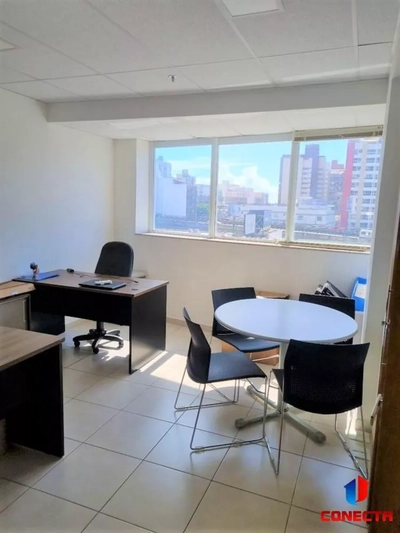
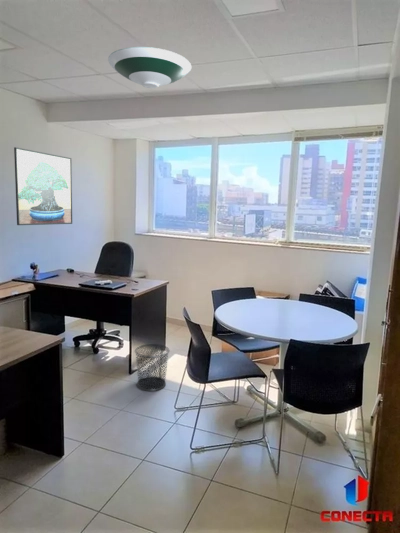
+ waste bin (151, 367)
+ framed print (46, 189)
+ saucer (150, 75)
